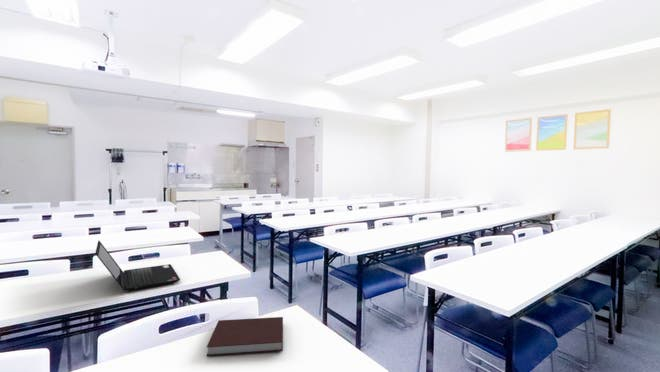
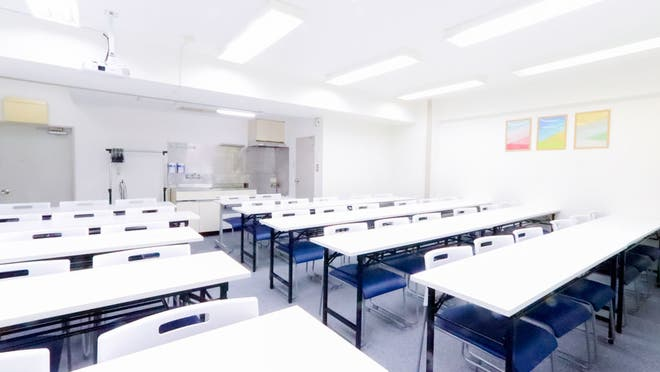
- notebook (248, 334)
- laptop computer (138, 268)
